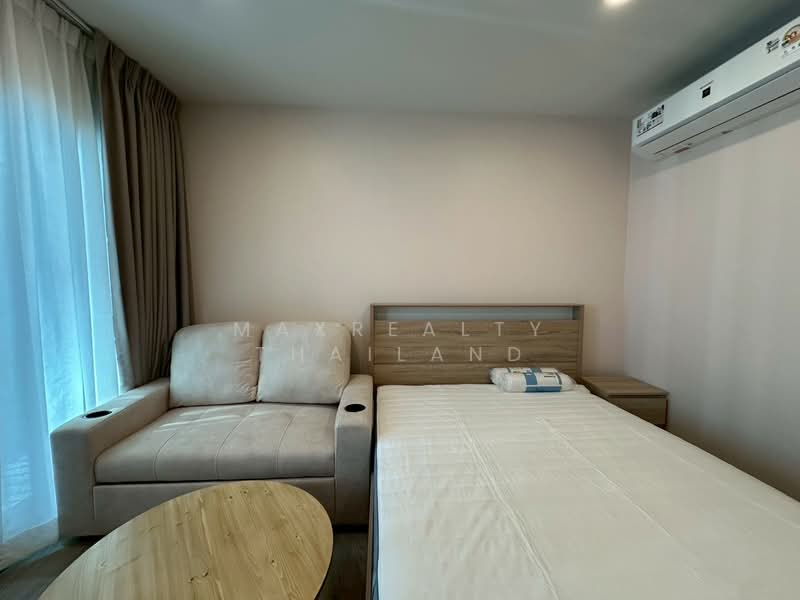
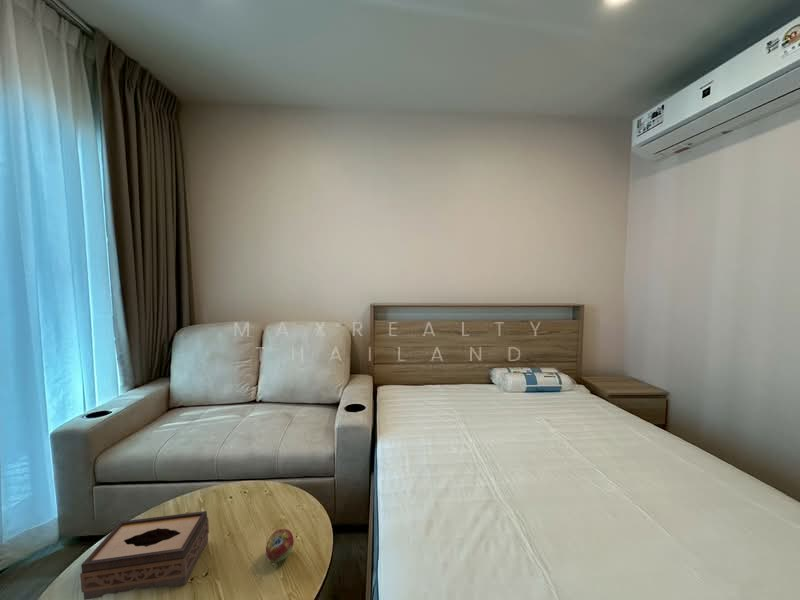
+ fruit (279, 545)
+ tissue box (151, 551)
